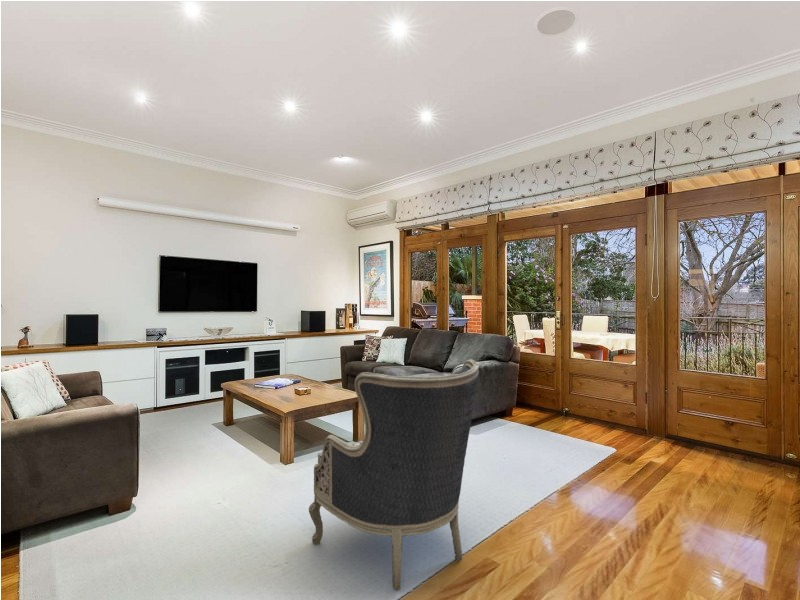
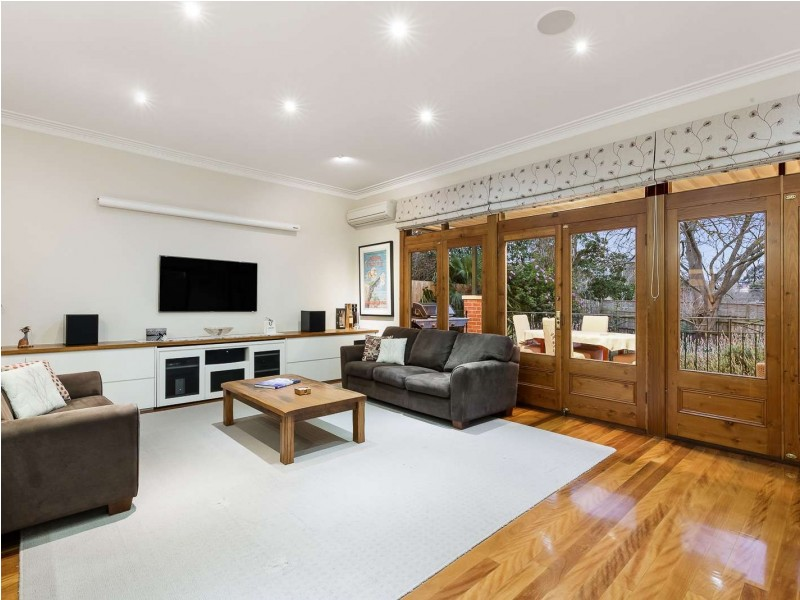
- armchair (389, 458)
